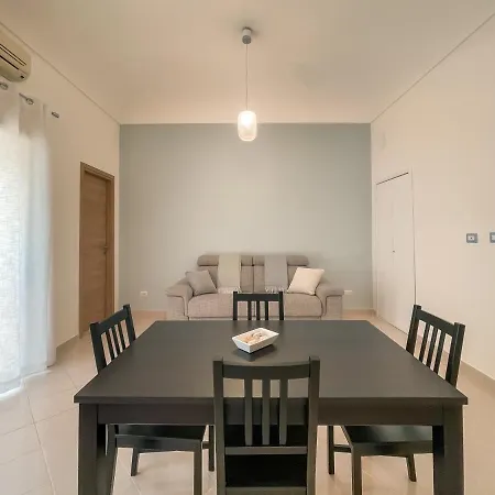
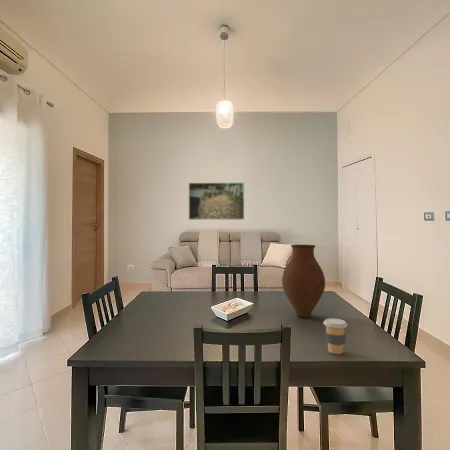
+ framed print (216, 201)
+ vase (303, 280)
+ coffee cup (335, 336)
